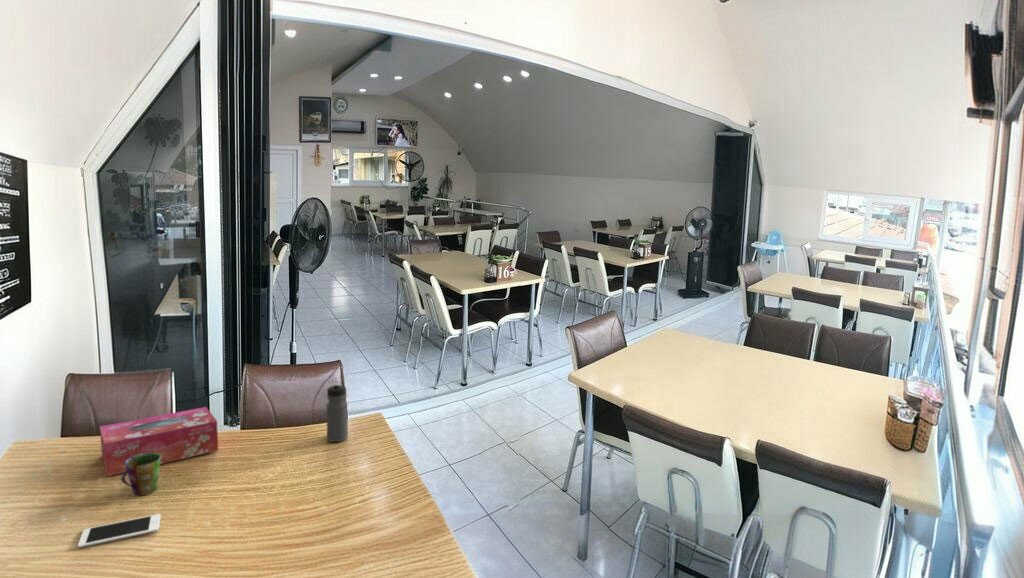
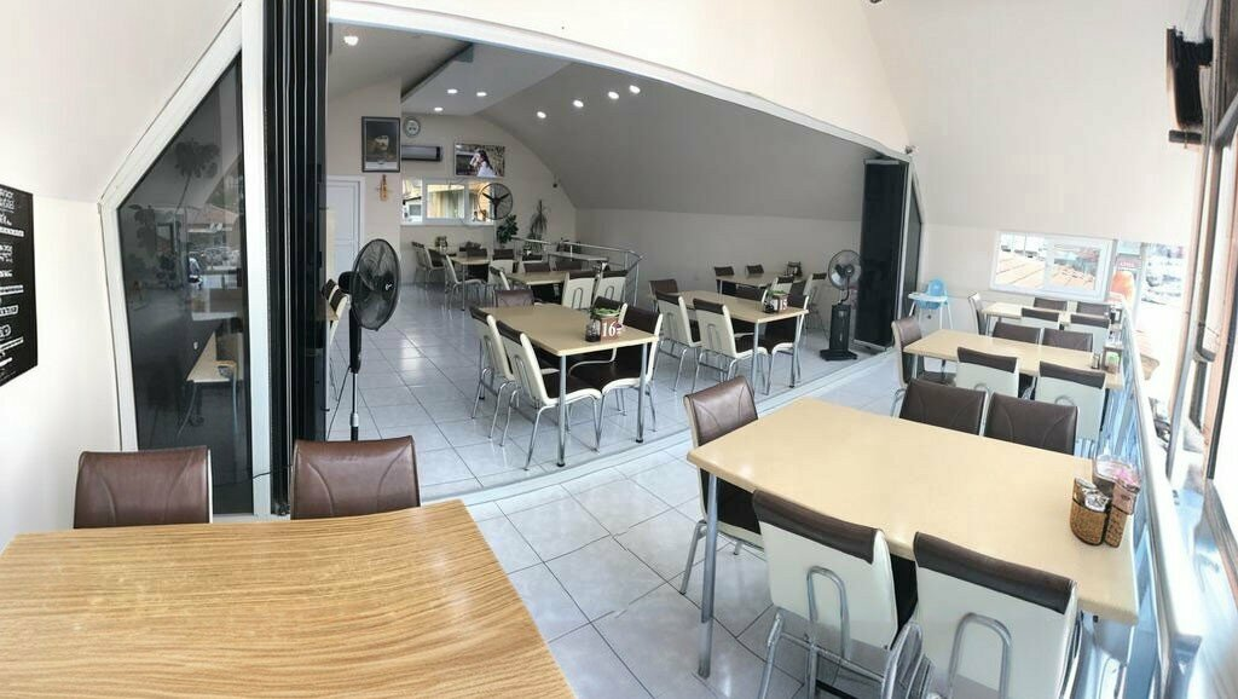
- tissue box (160, 438)
- water bottle (337, 411)
- cup (140, 477)
- cell phone (121, 530)
